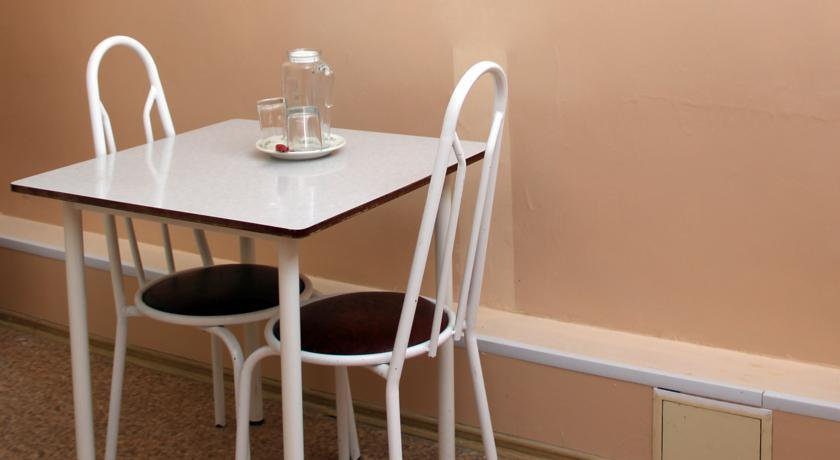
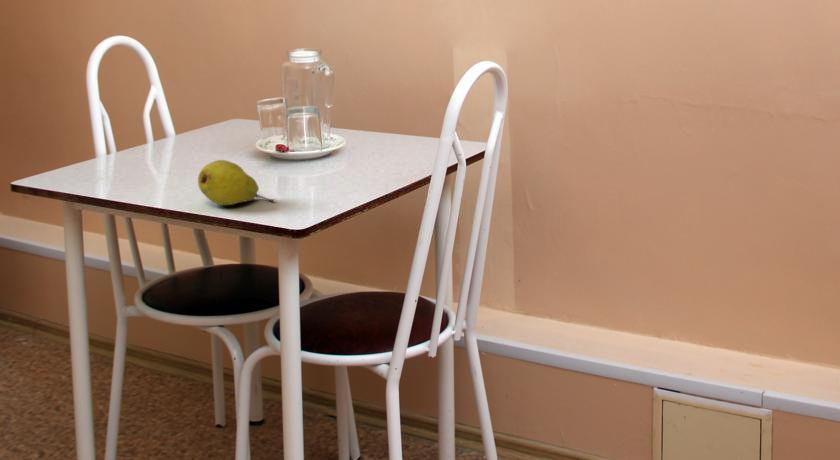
+ fruit (234, 181)
